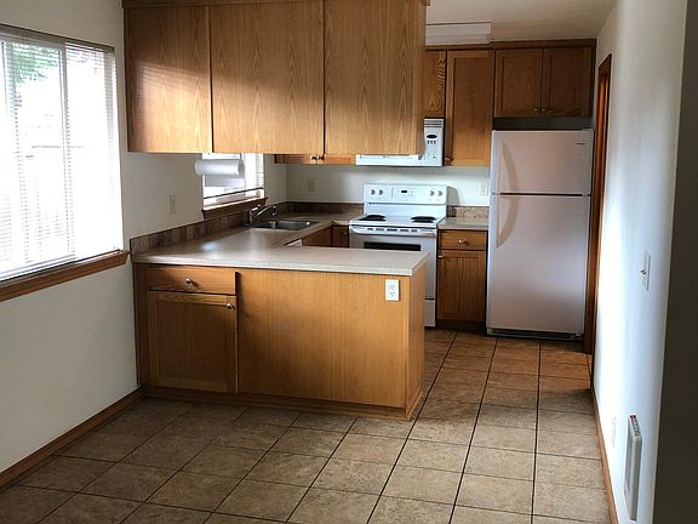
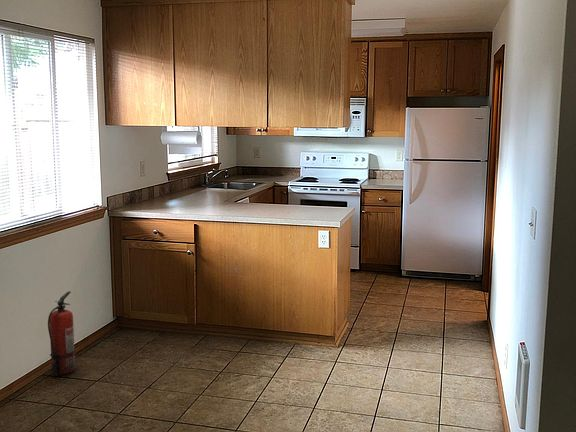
+ fire extinguisher (60, 334)
